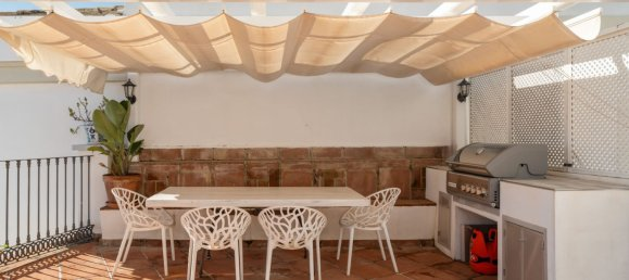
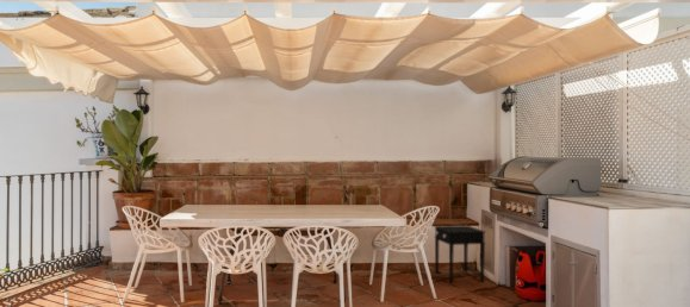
+ side table (453, 252)
